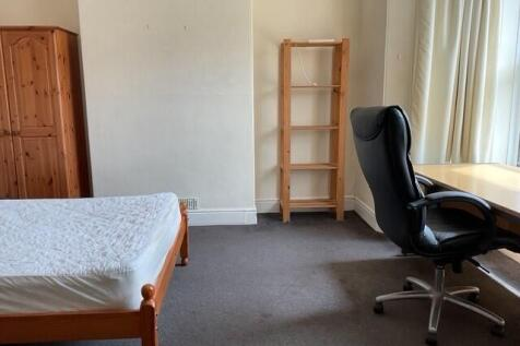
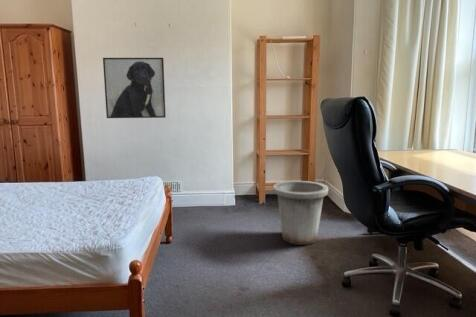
+ trash can (300, 212)
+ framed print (134, 88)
